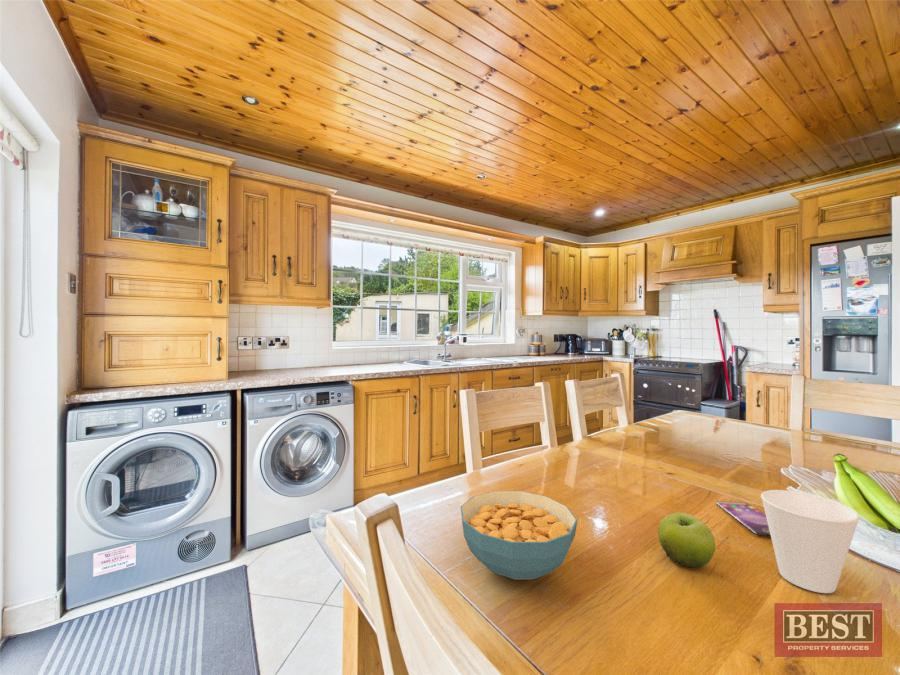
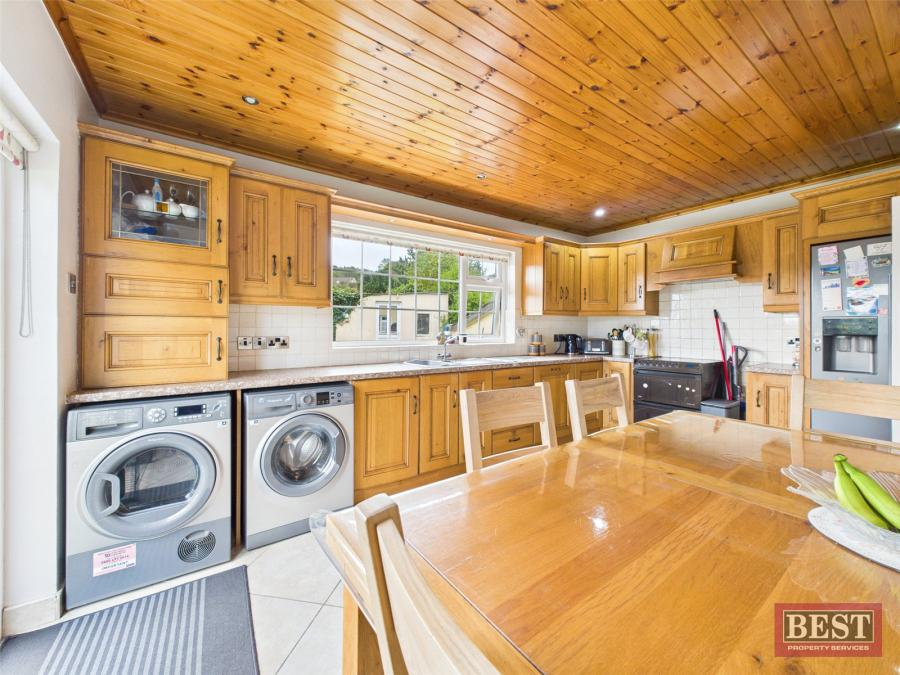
- cup (806, 541)
- smartphone (752, 518)
- cereal bowl (516, 541)
- fruit (685, 538)
